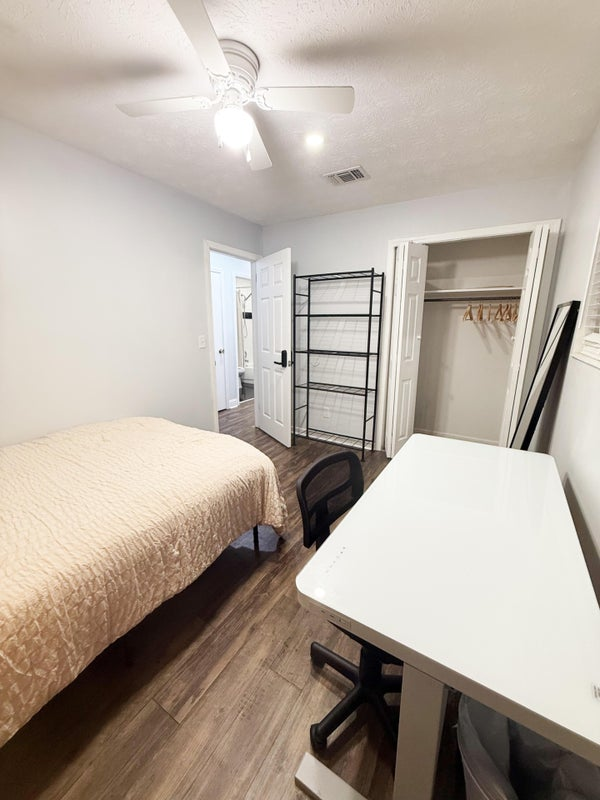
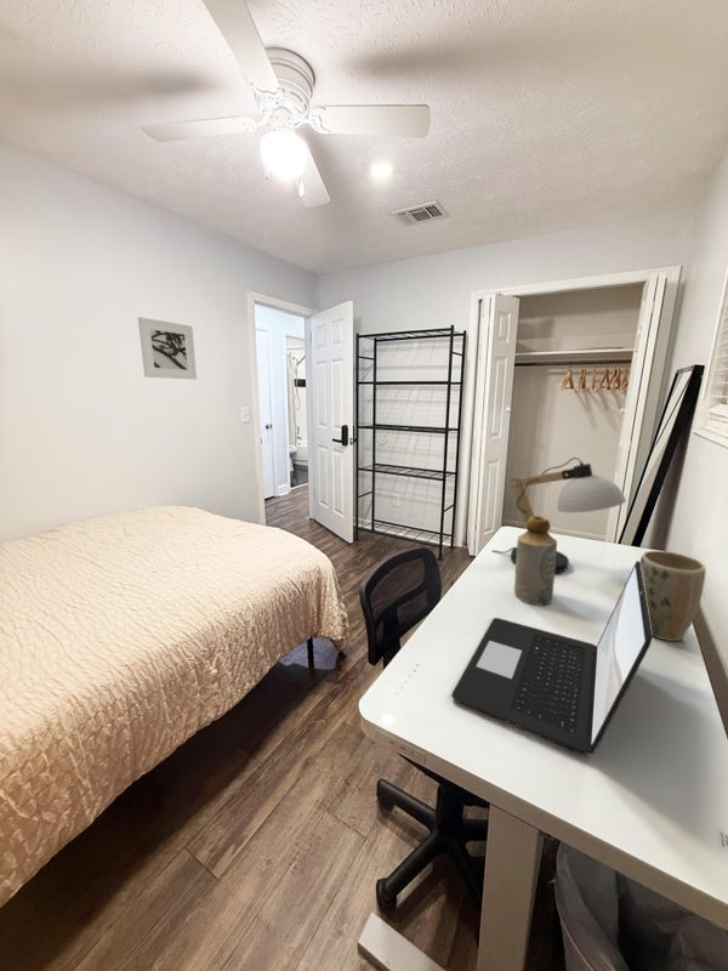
+ plant pot (666, 595)
+ desk lamp (558, 510)
+ bottle (536, 557)
+ laptop (547, 631)
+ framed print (169, 350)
